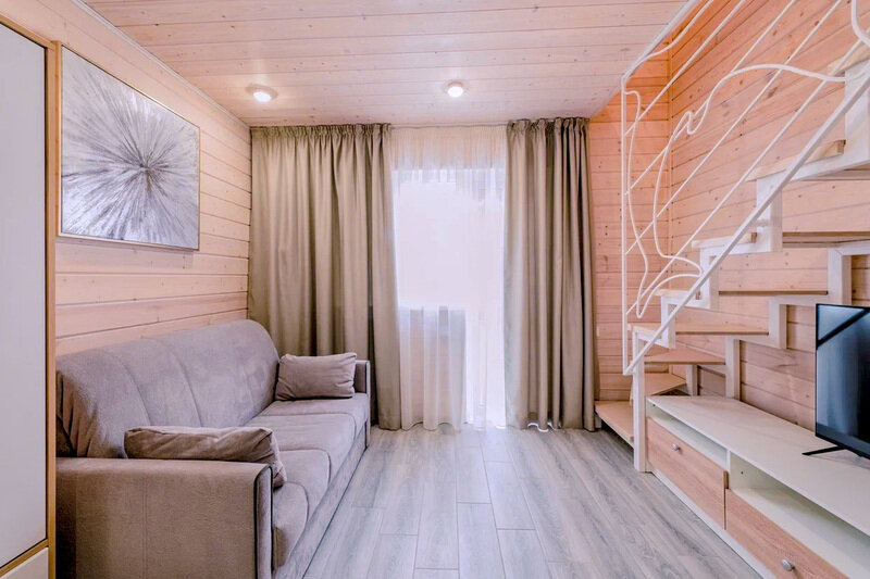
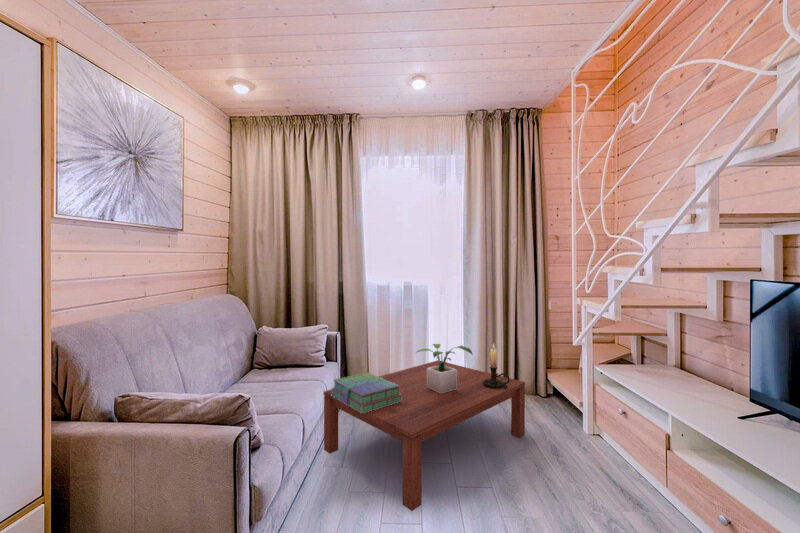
+ potted plant (443, 366)
+ stack of books (365, 390)
+ coffee table (428, 414)
+ candle holder (496, 365)
